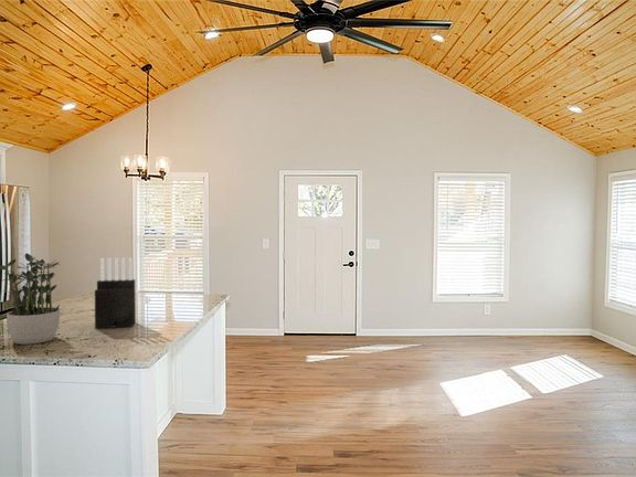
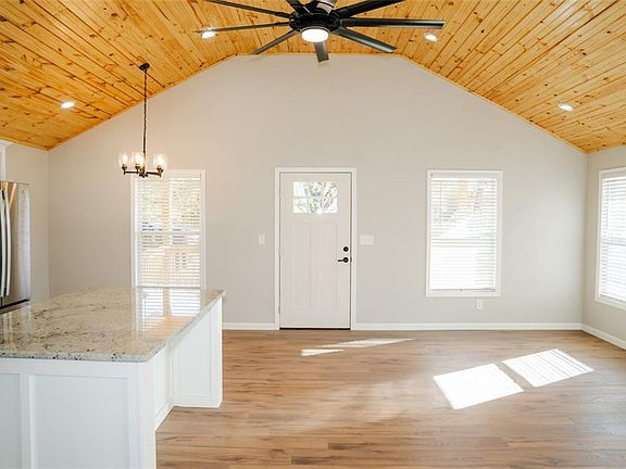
- knife block (115, 292)
- potted plant (30, 296)
